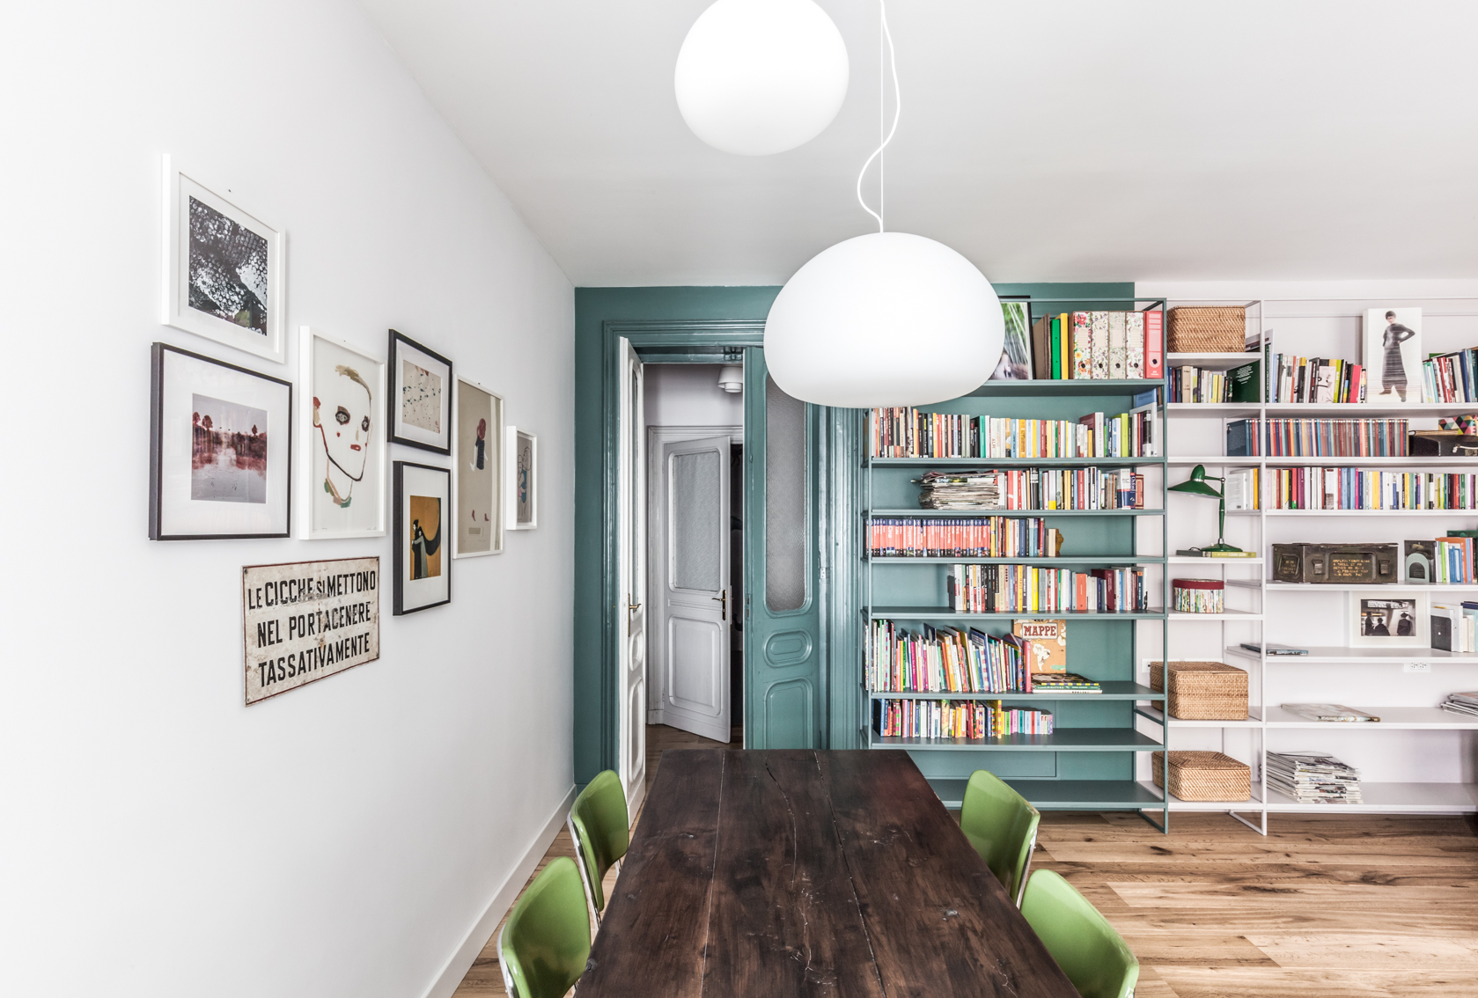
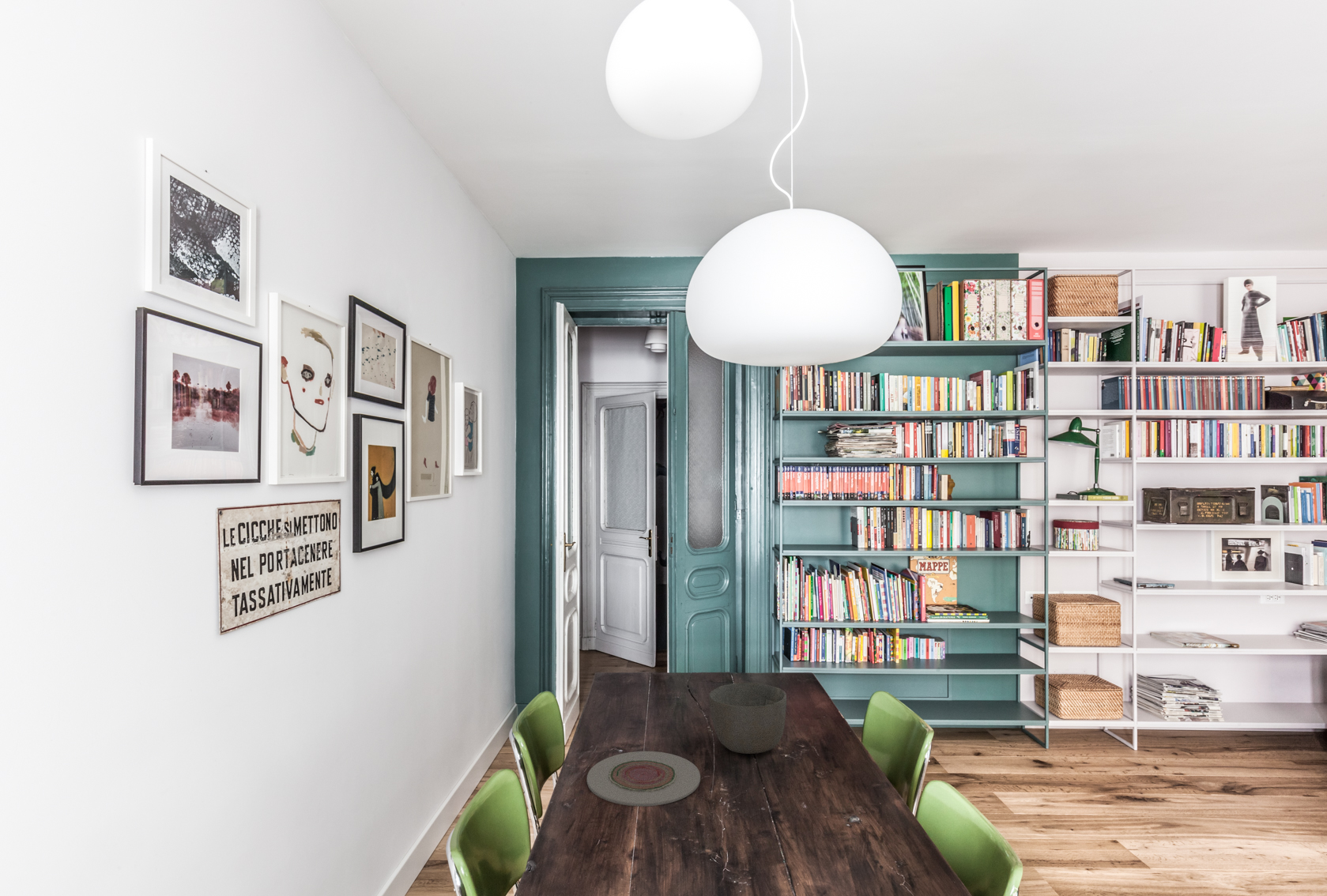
+ plate (643, 775)
+ bowl (748, 720)
